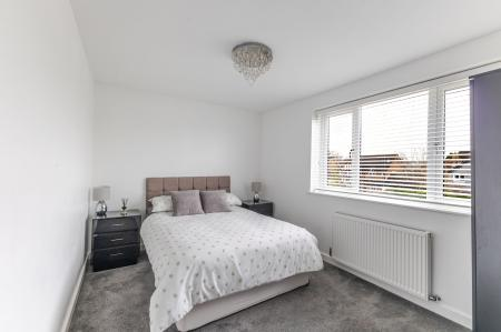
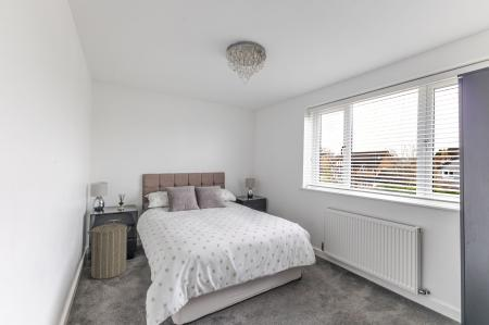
+ laundry hamper (110, 246)
